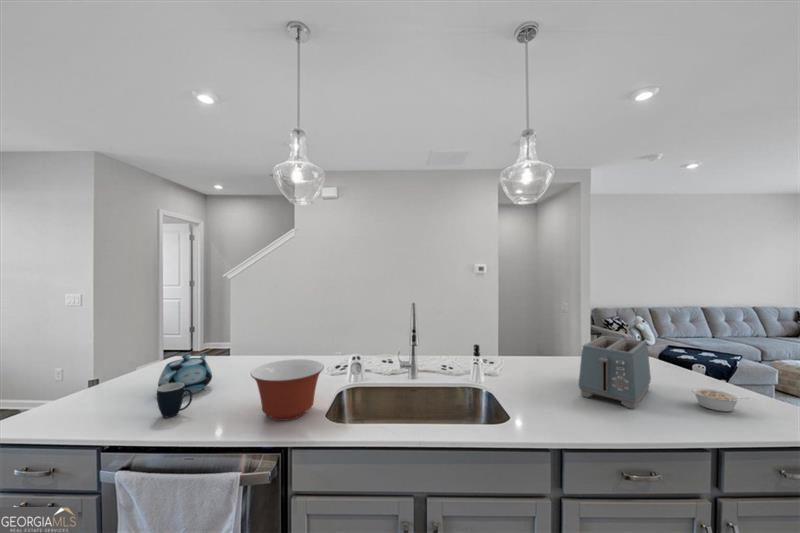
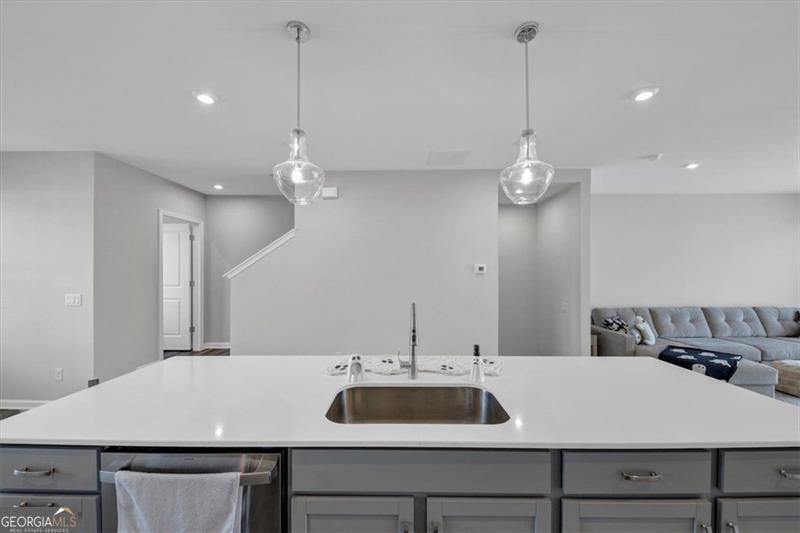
- mug (175, 400)
- toaster (614, 369)
- legume (717, 399)
- teapot (187, 371)
- mixing bowl (288, 390)
